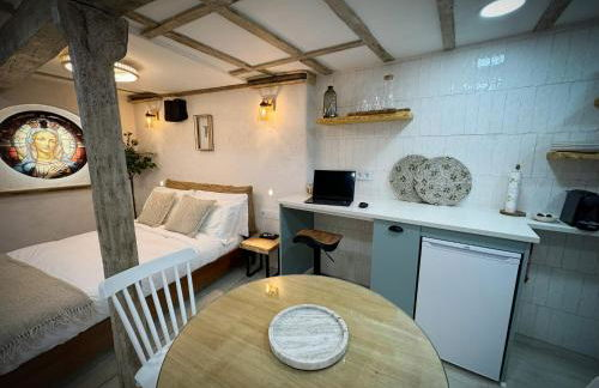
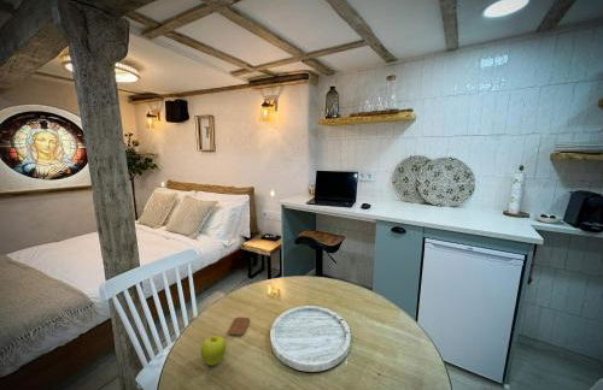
+ coaster (239, 325)
+ fruit (213, 349)
